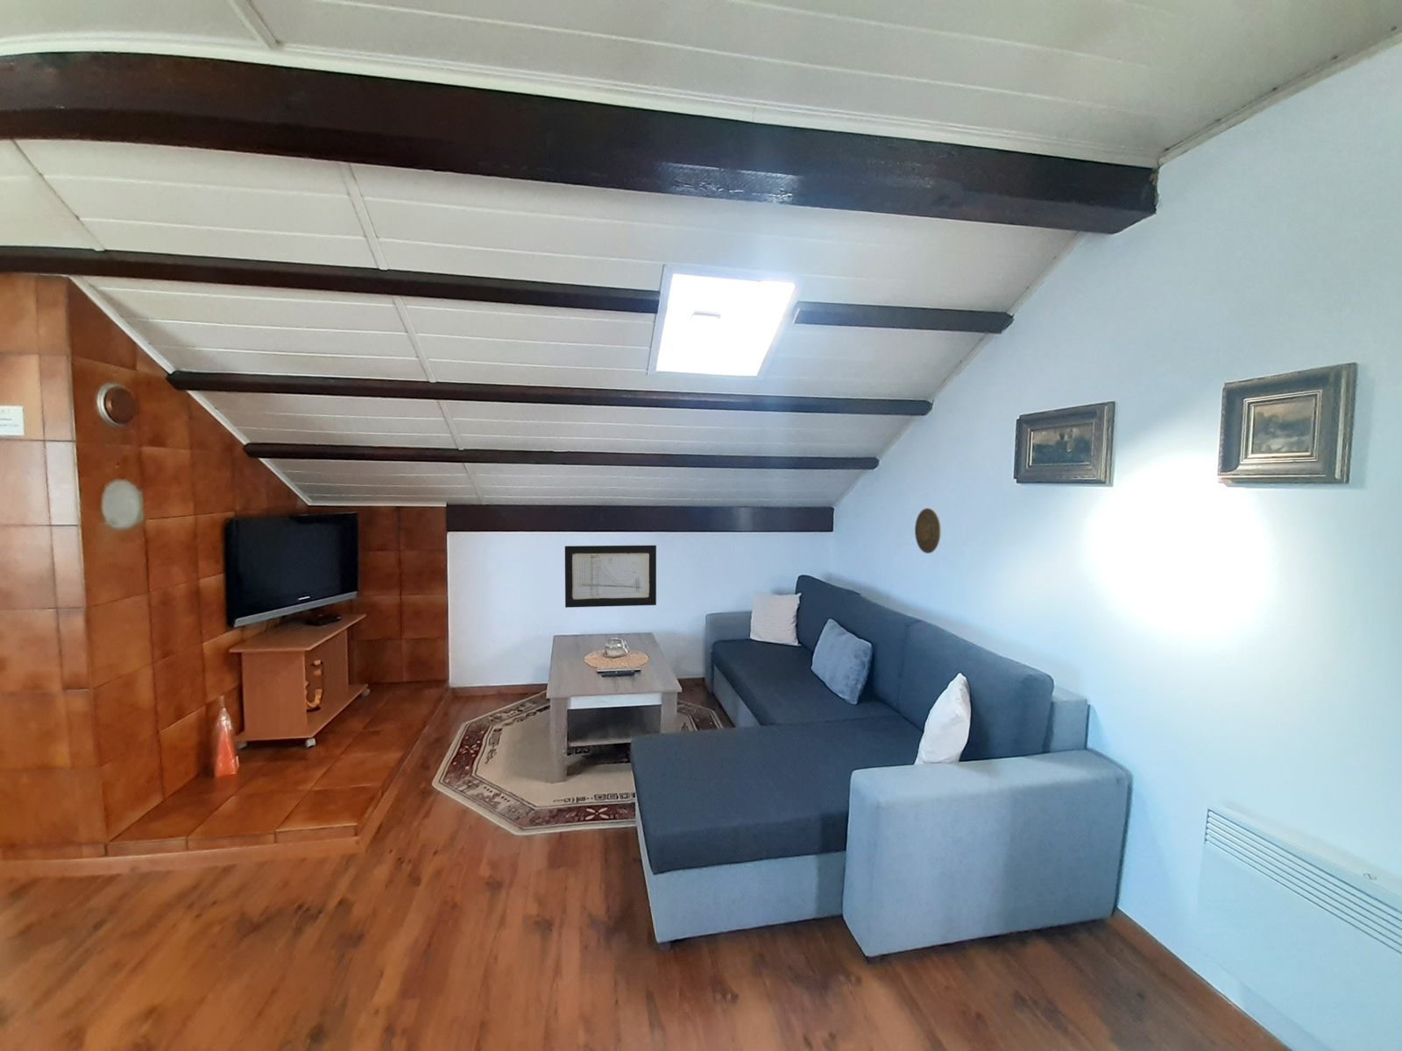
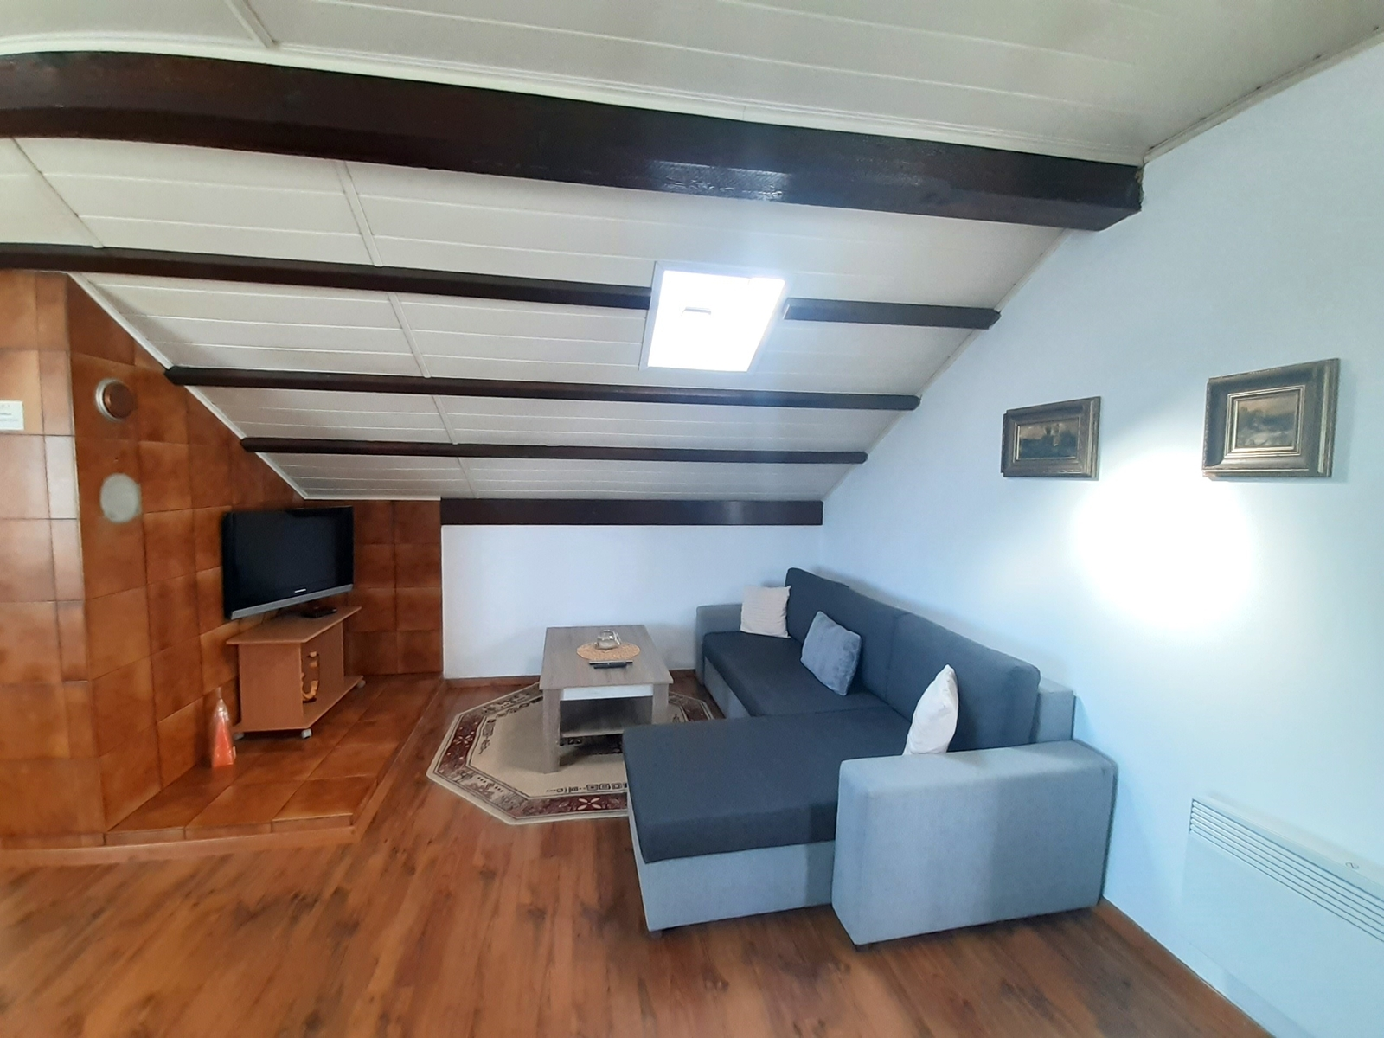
- wall art (610, 575)
- decorative plate (925, 531)
